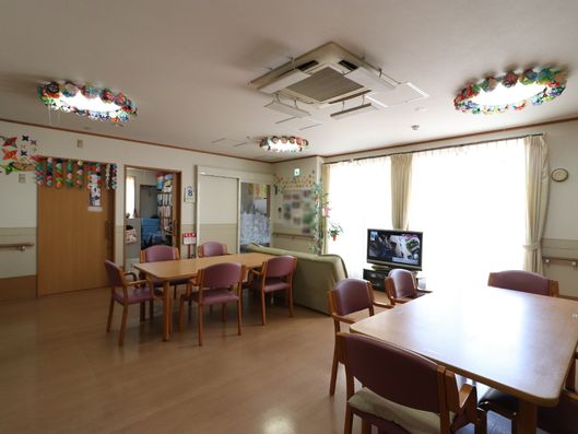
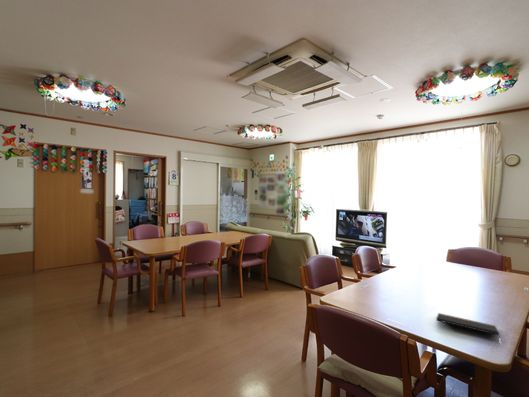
+ notepad (465, 323)
